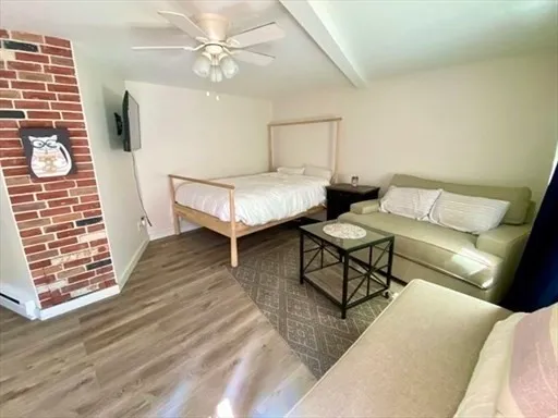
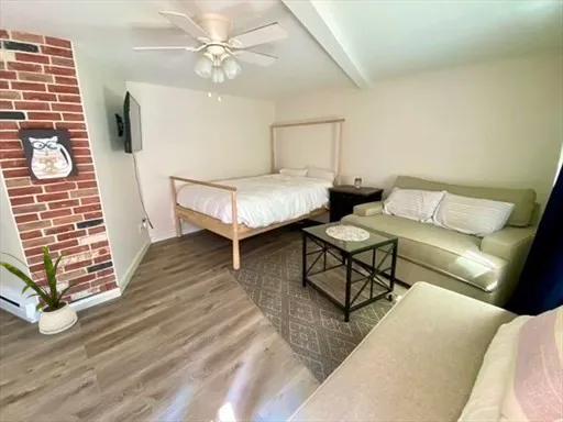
+ house plant (44, 286)
